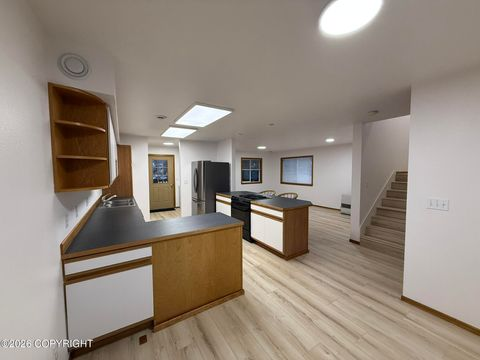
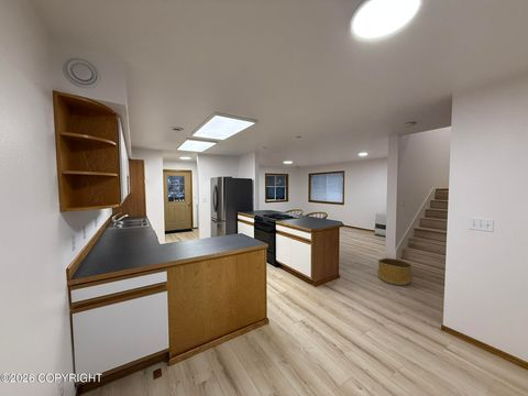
+ basket (394, 271)
